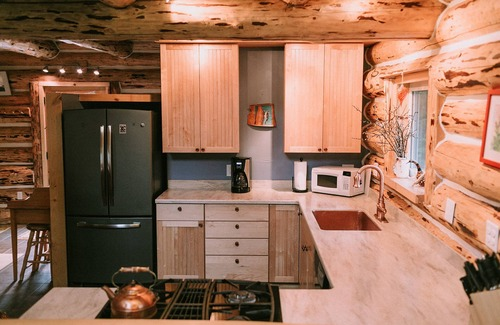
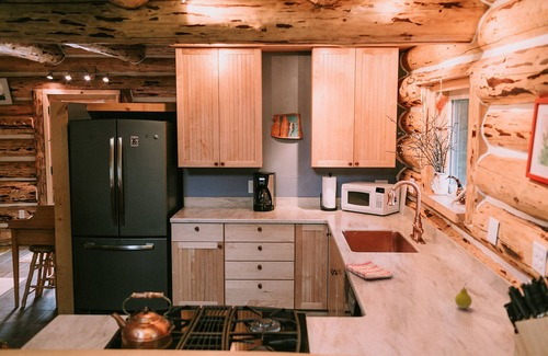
+ fruit (463, 294)
+ dish towel (368, 269)
